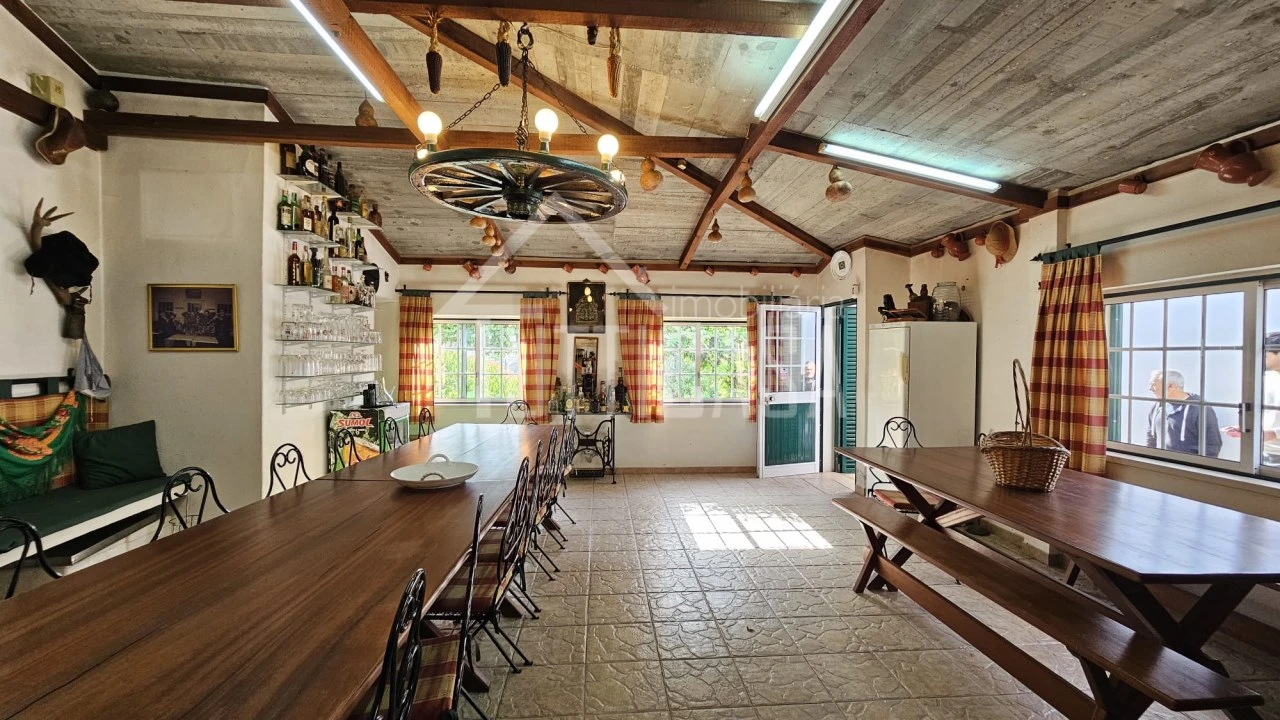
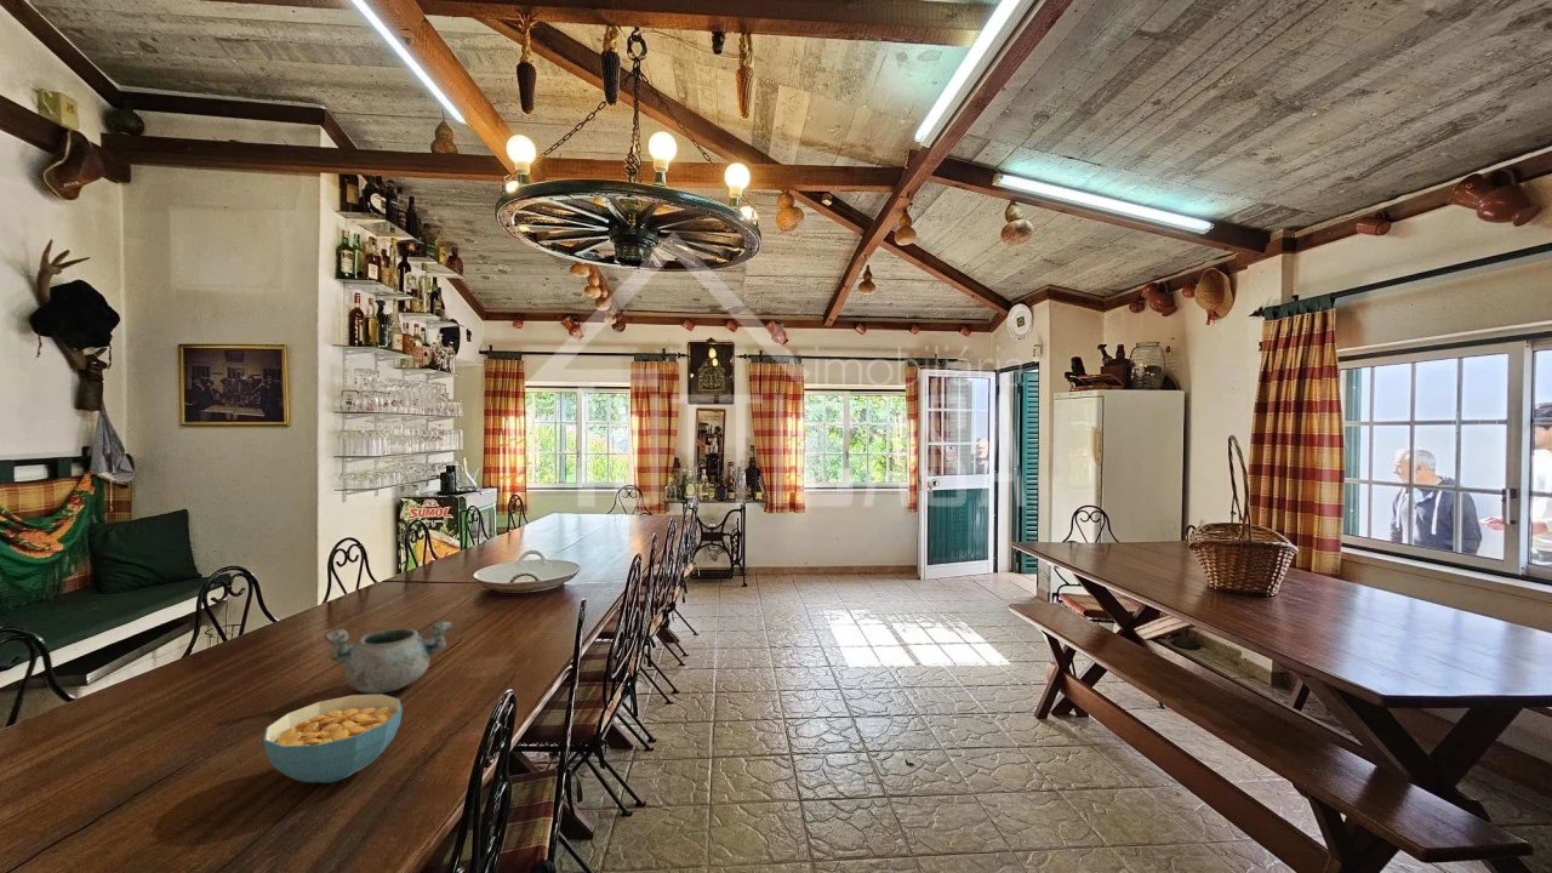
+ decorative bowl (390, 655)
+ cereal bowl (336, 746)
